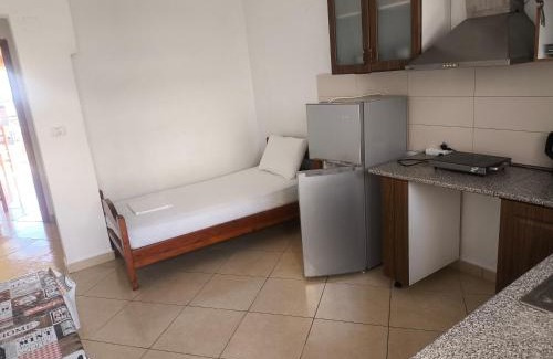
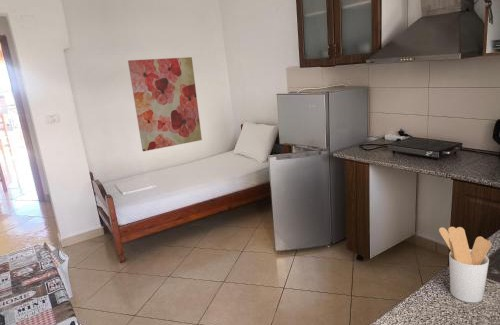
+ wall art (167, 103)
+ utensil holder (462, 261)
